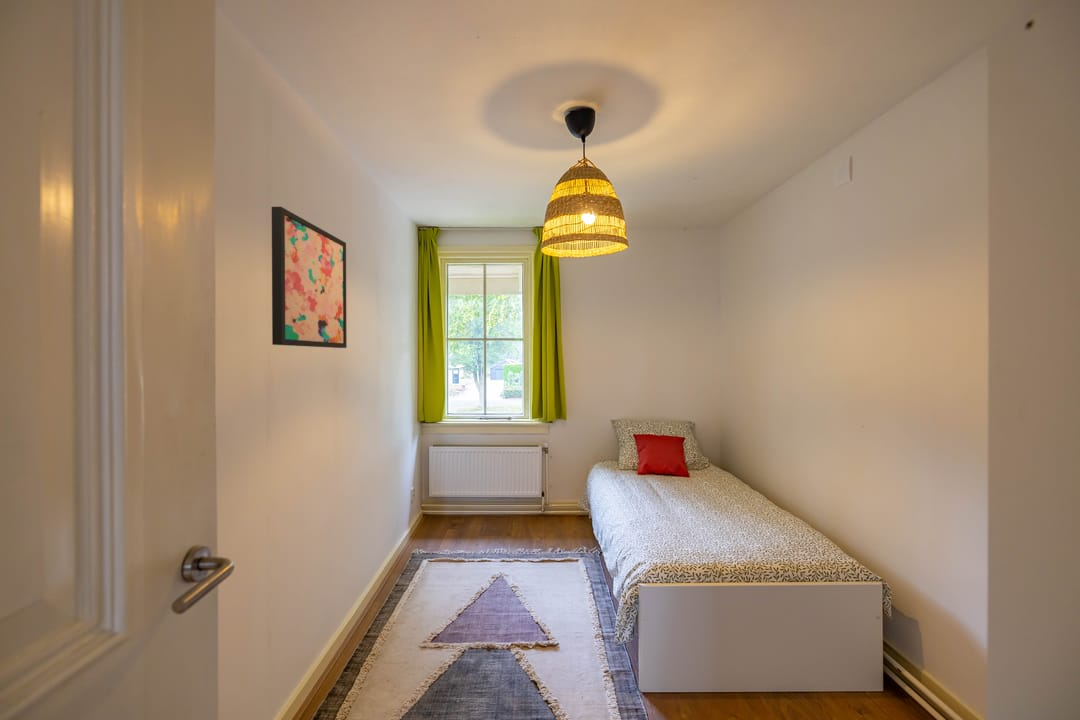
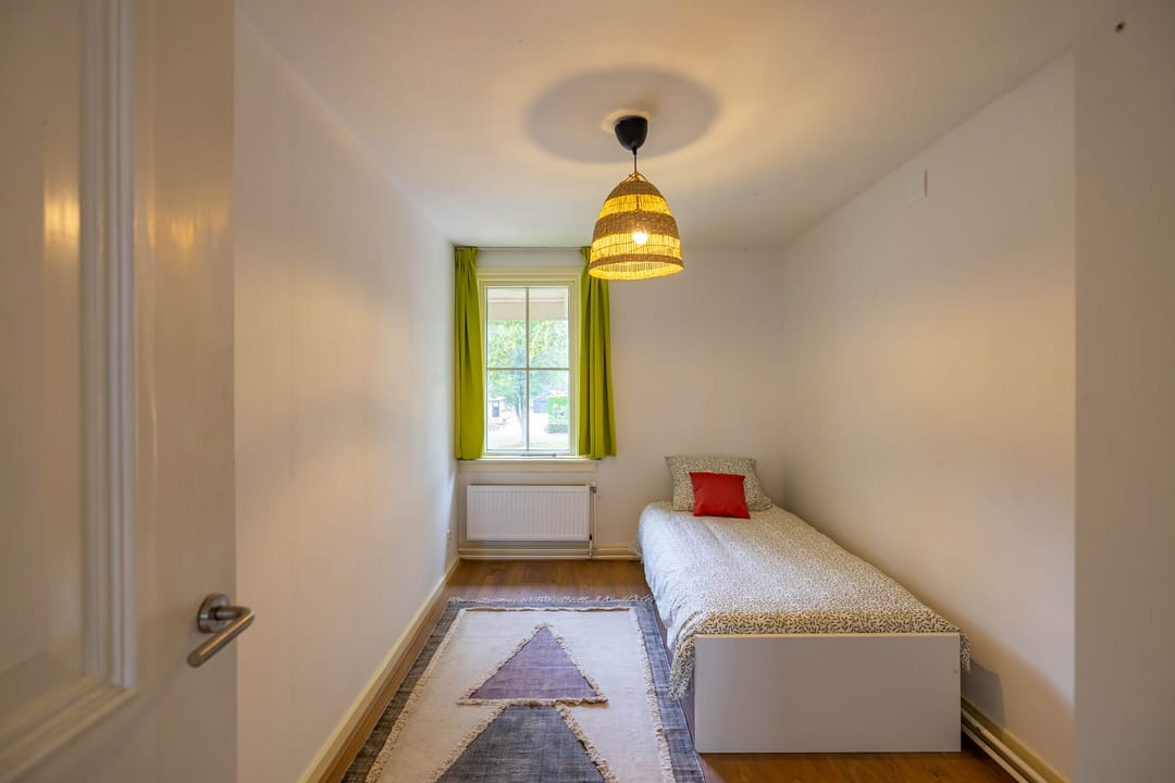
- wall art (314, 286)
